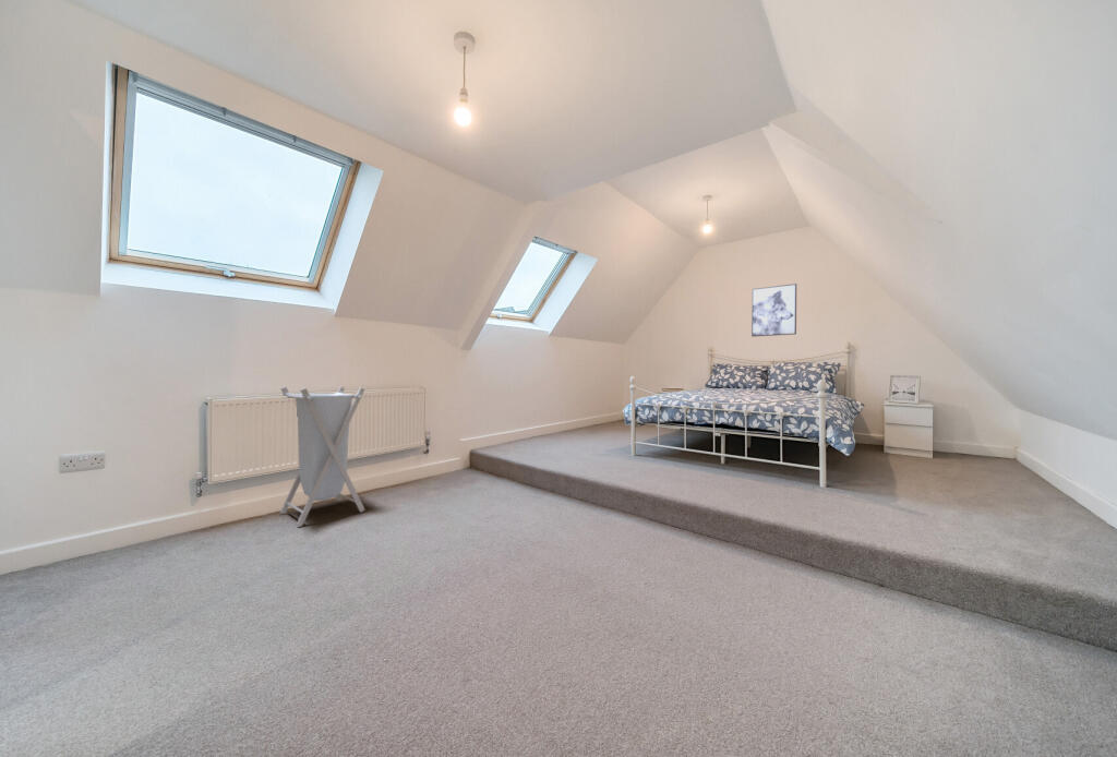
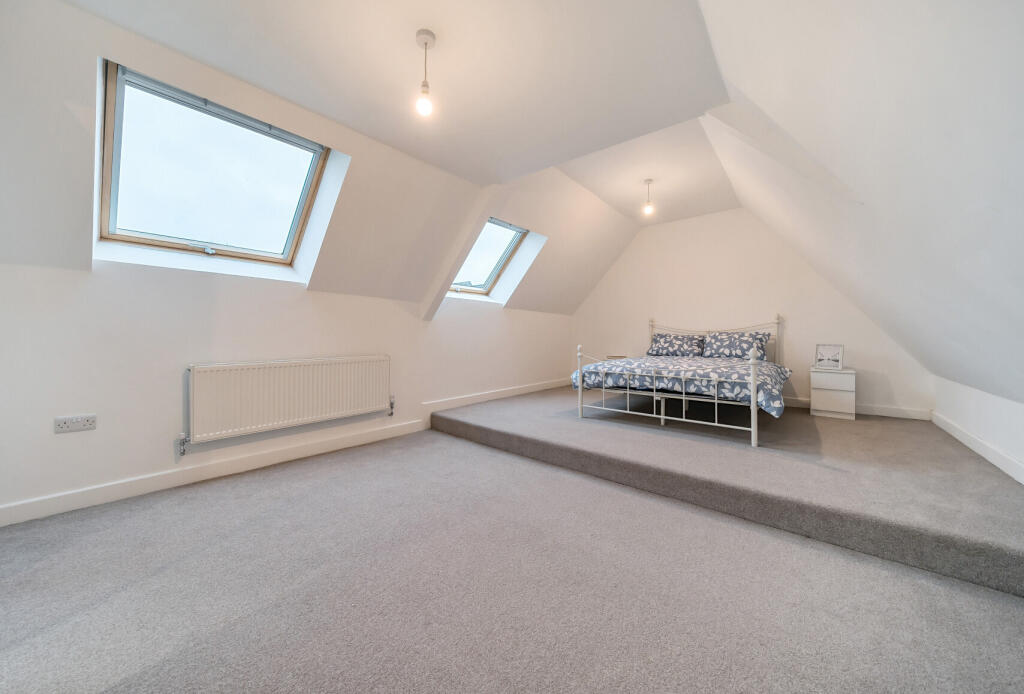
- laundry hamper (323, 449)
- wall art (773, 311)
